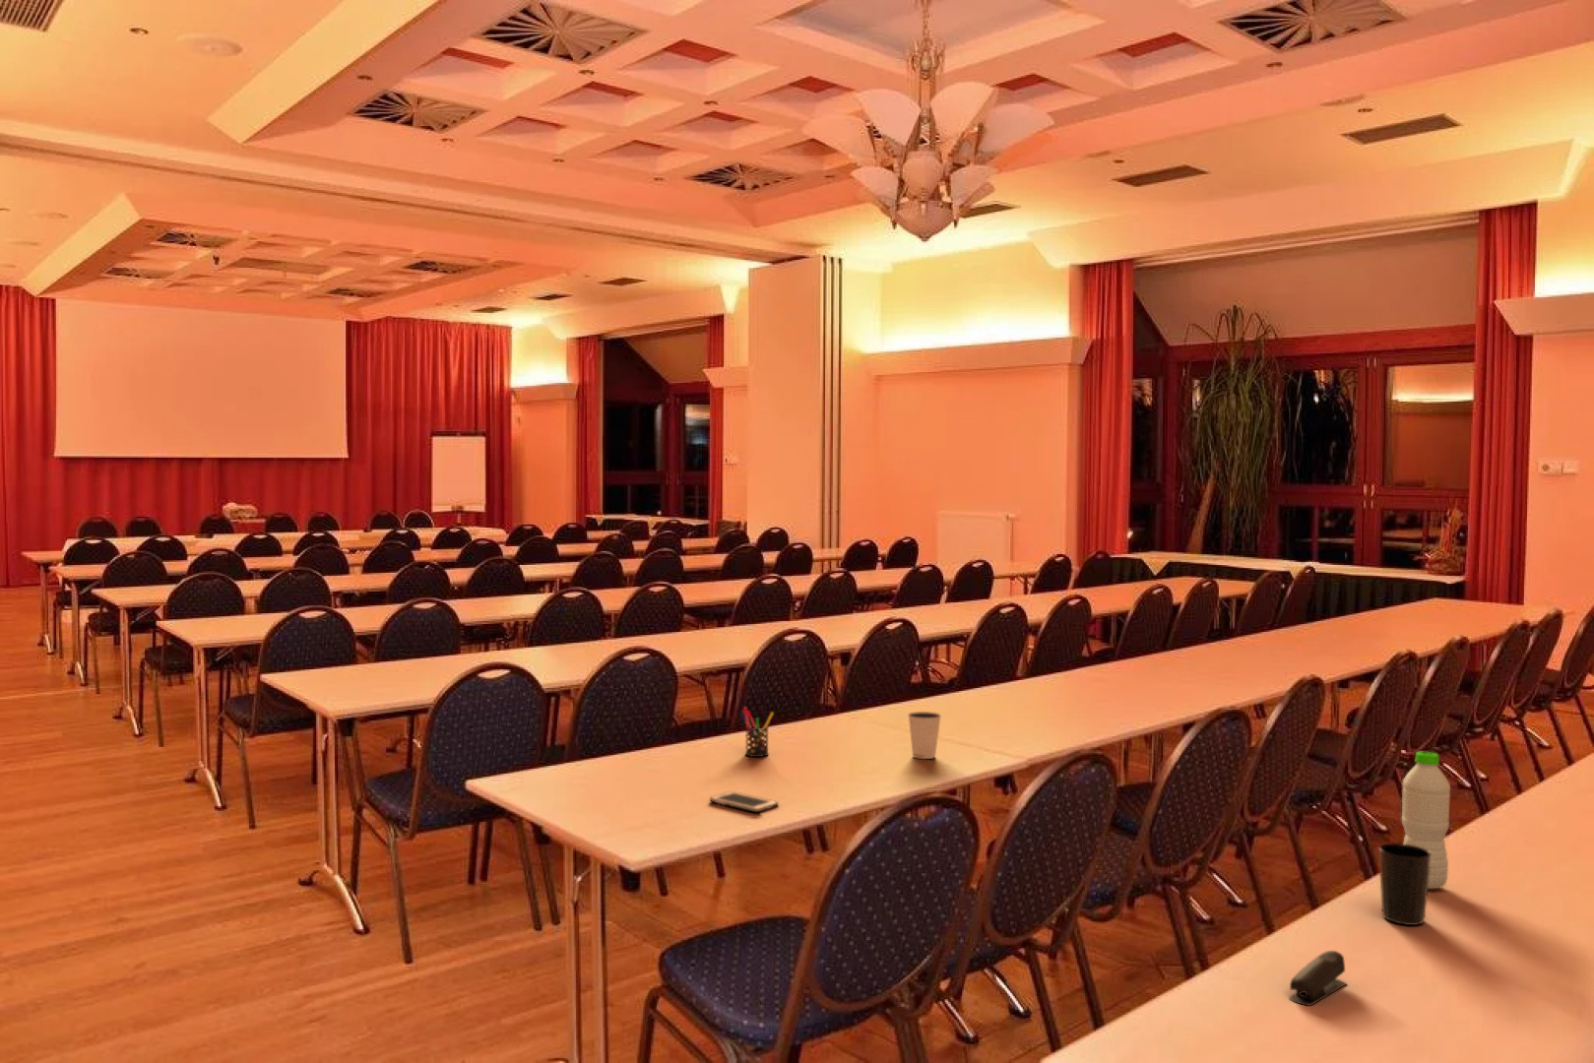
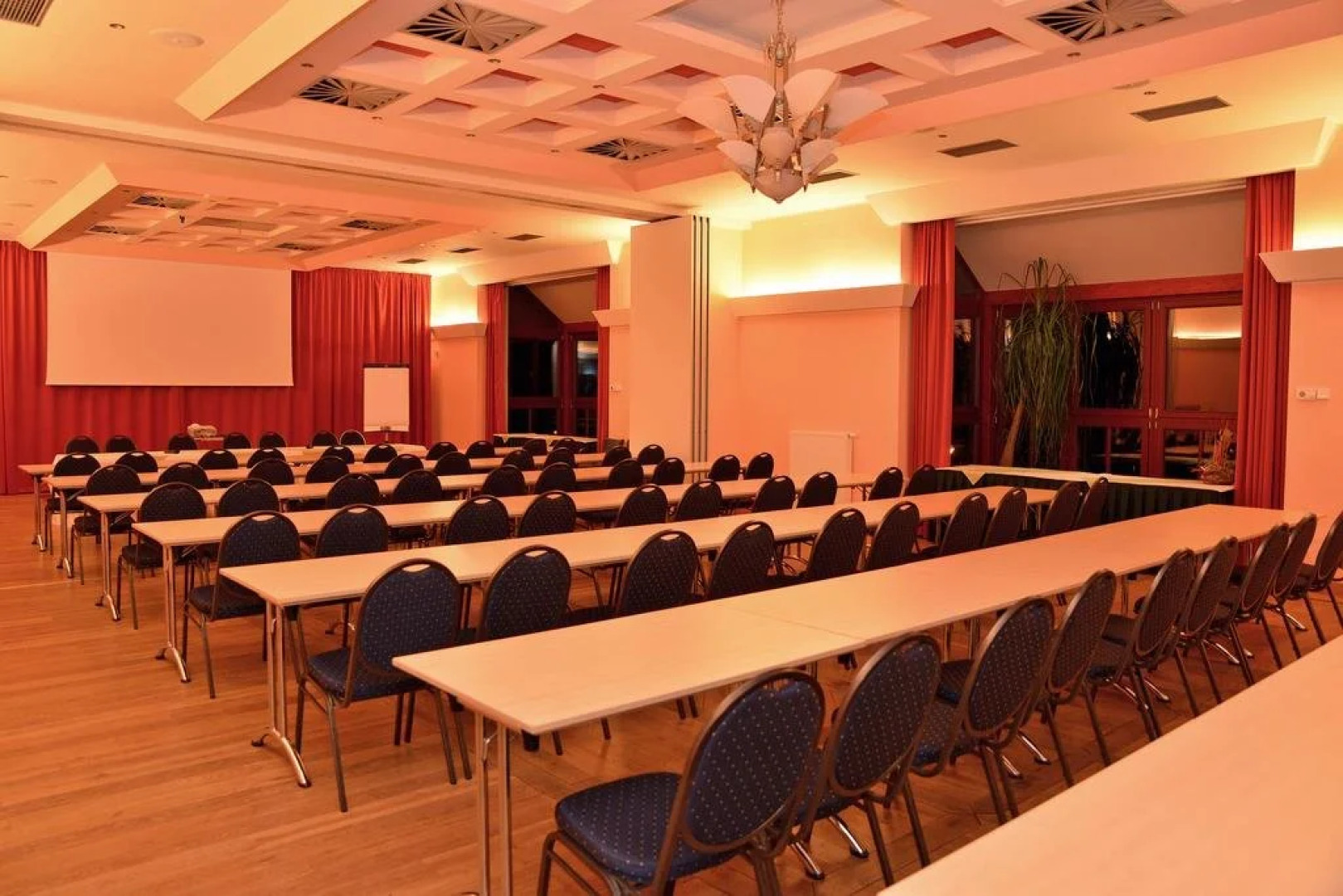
- water bottle (1424, 819)
- pen holder (755, 731)
- cup (1403, 884)
- dixie cup (923, 736)
- cell phone (743, 801)
- stapler (1317, 976)
